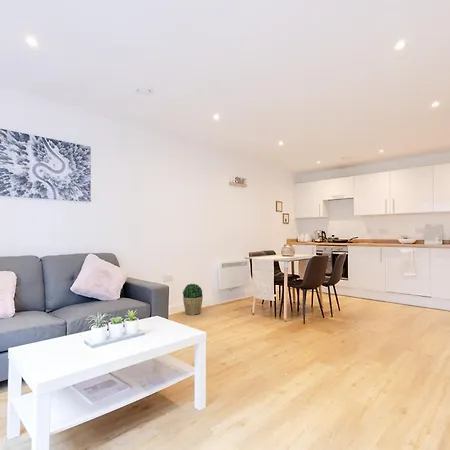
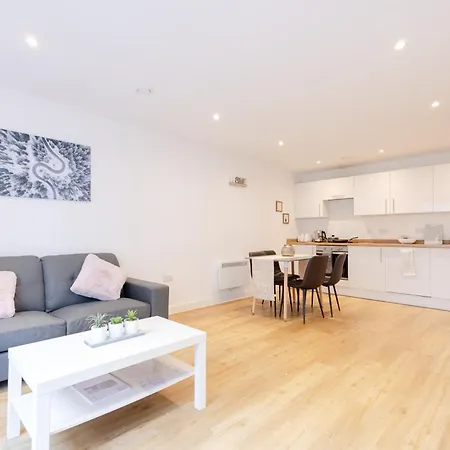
- potted plant (192, 298)
